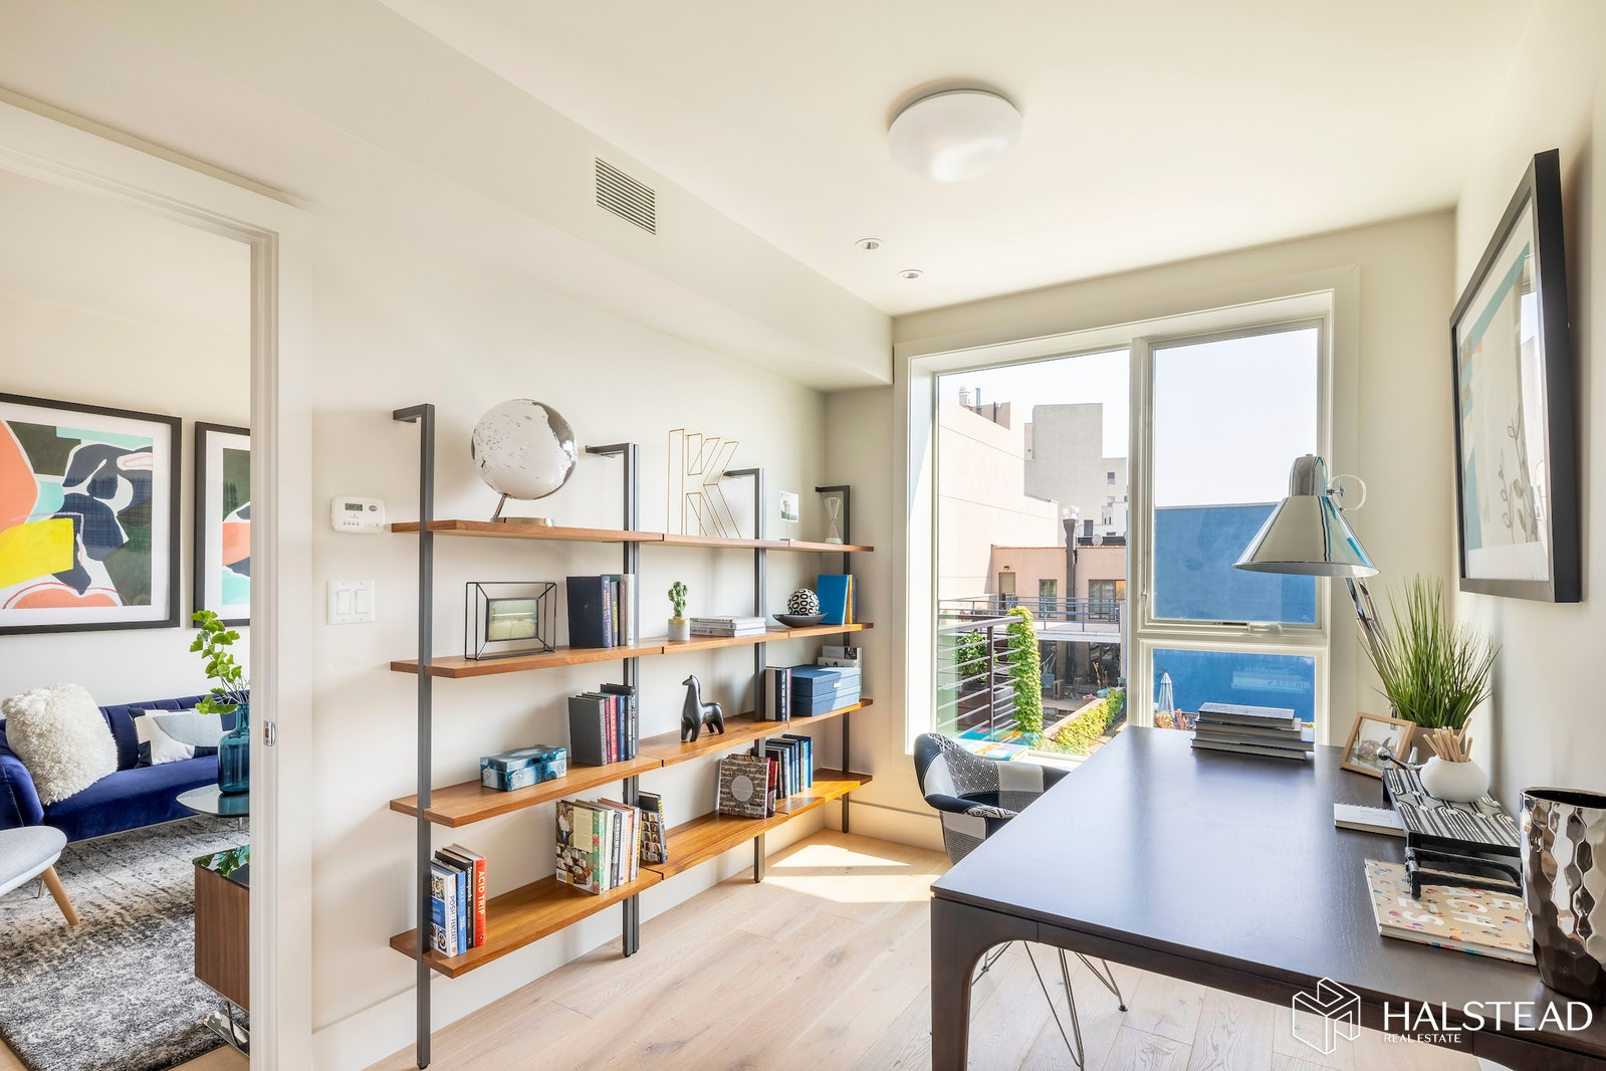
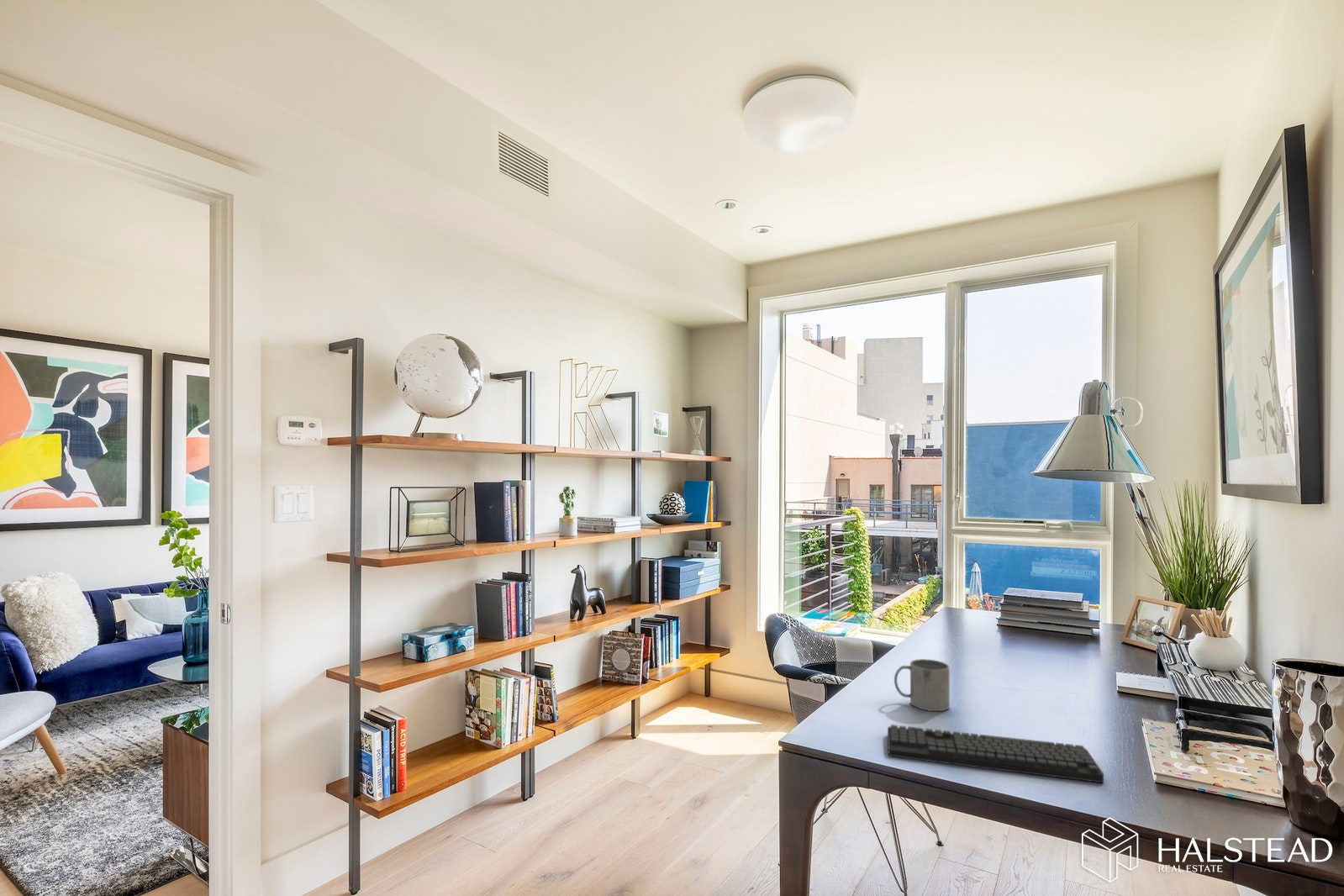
+ keyboard (987, 750)
+ mug (921, 683)
